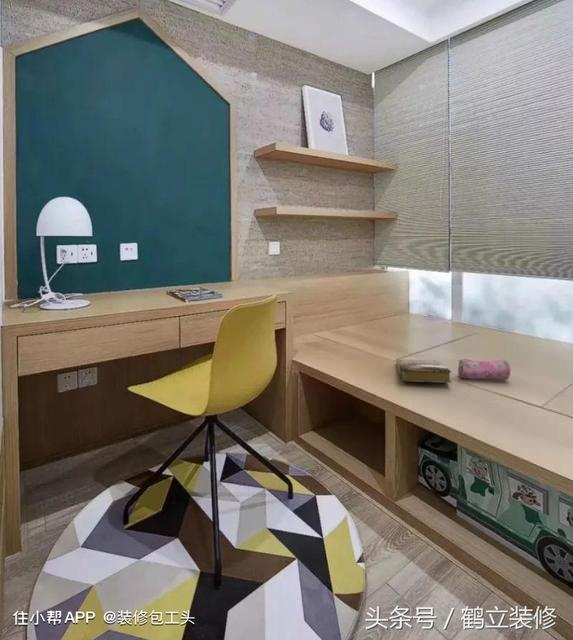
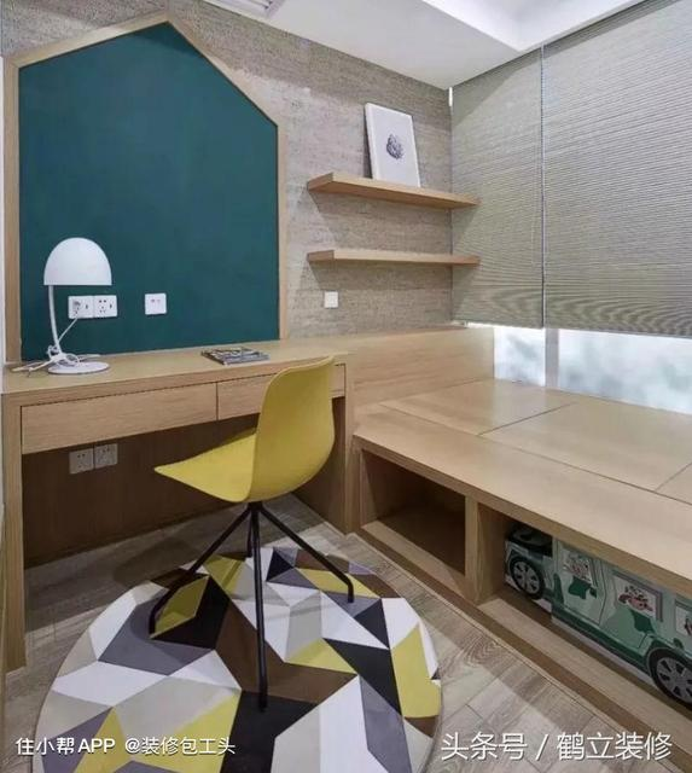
- book (421, 370)
- pencil case (482, 369)
